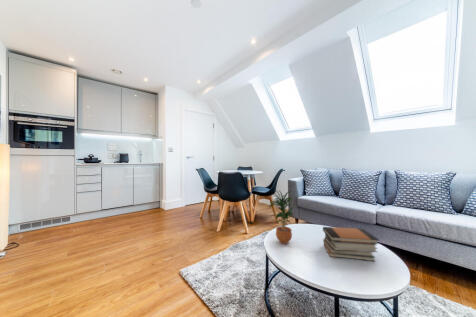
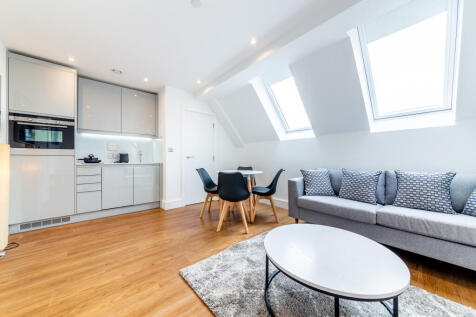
- potted plant (281, 215)
- book stack (348, 242)
